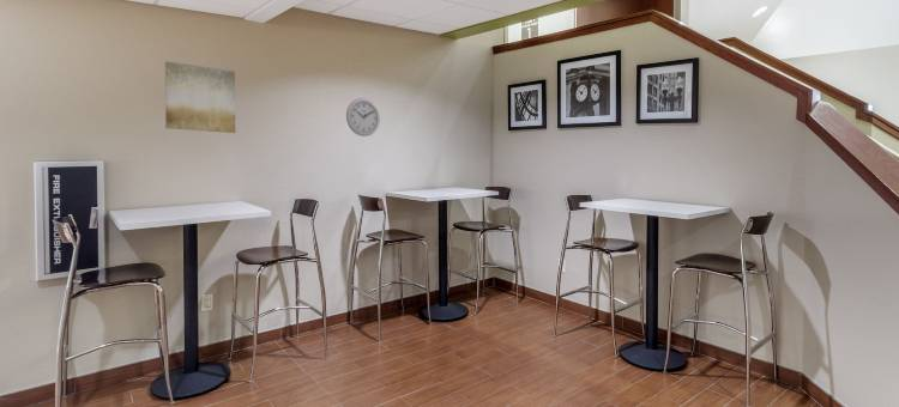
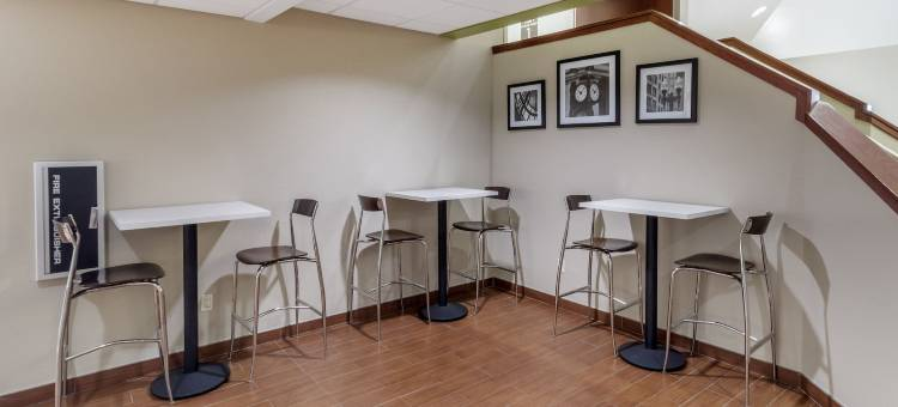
- wall clock (363, 116)
- wall art (201, 98)
